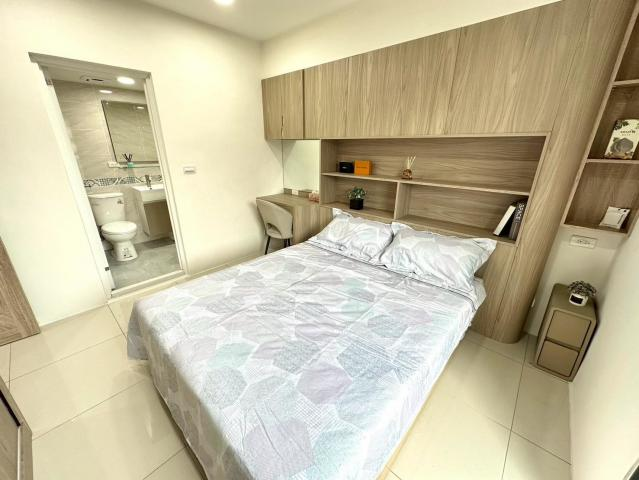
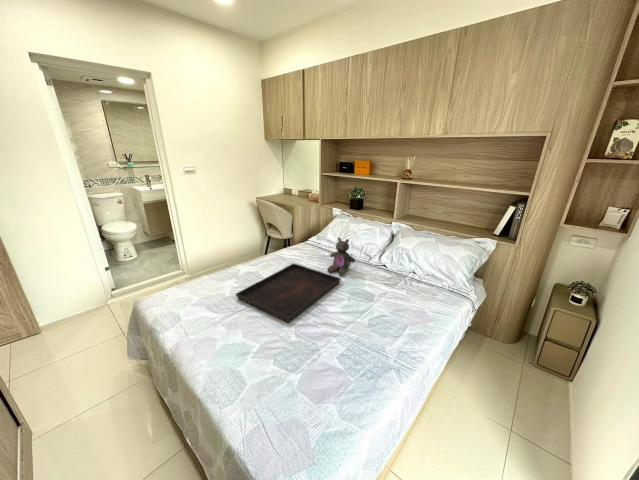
+ stuffed bear (340, 255)
+ serving tray (291, 287)
